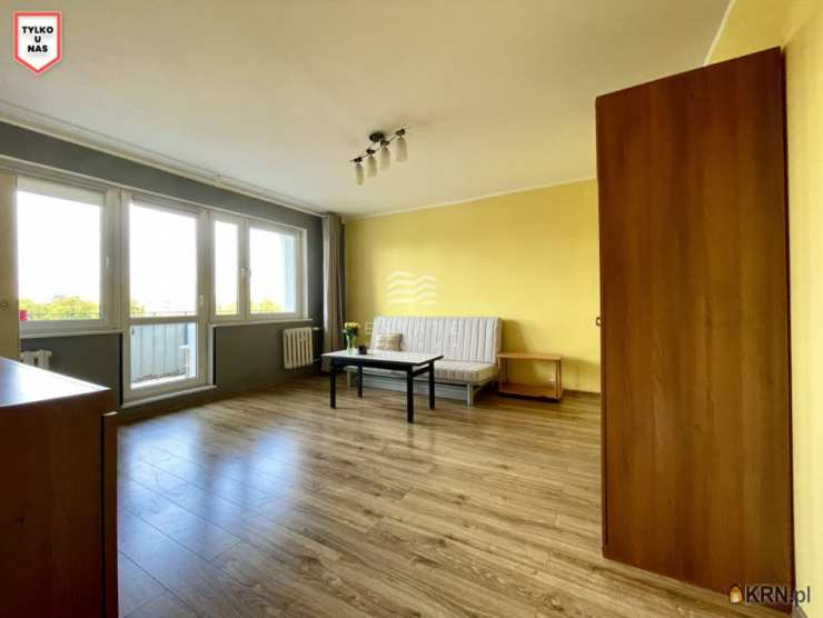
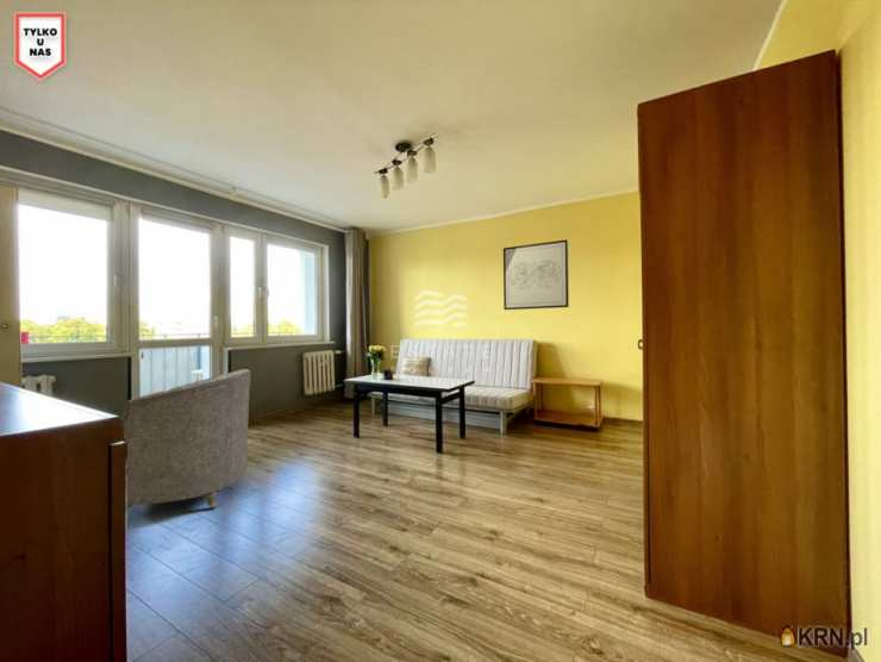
+ armchair (190, 432)
+ wall art (535, 276)
